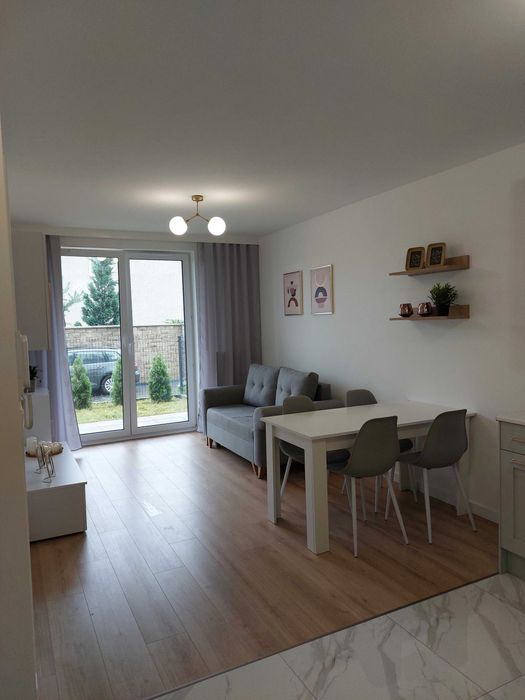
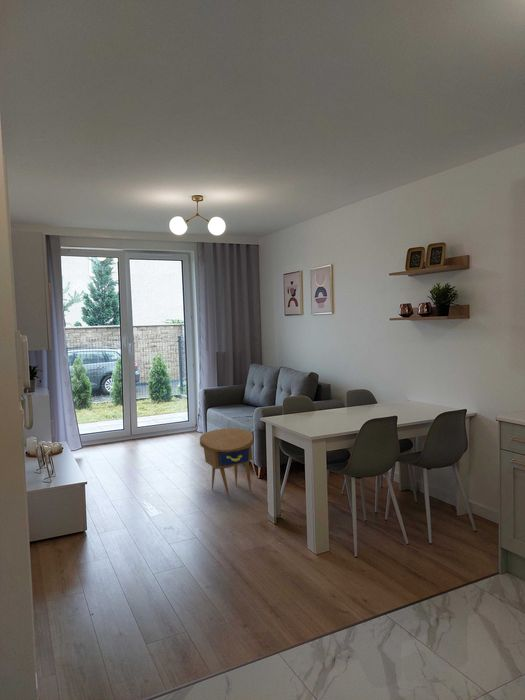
+ side table (227, 463)
